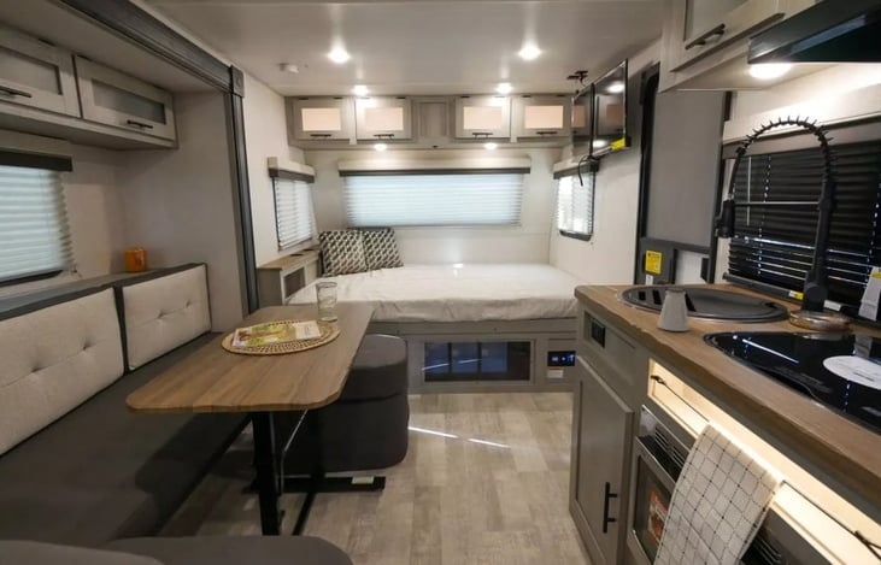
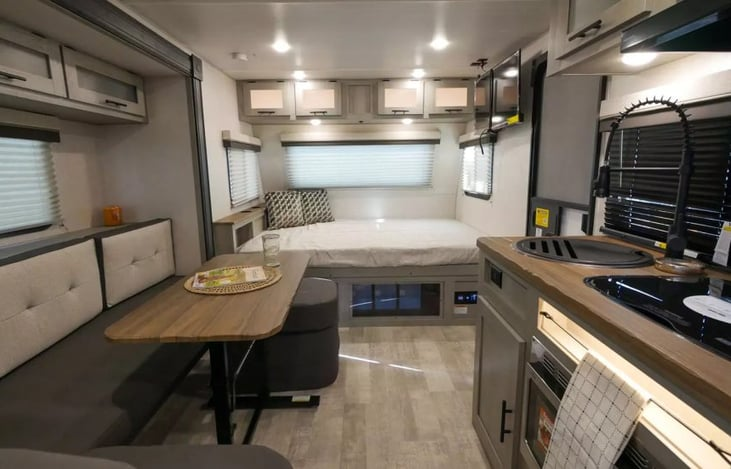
- saltshaker (674, 307)
